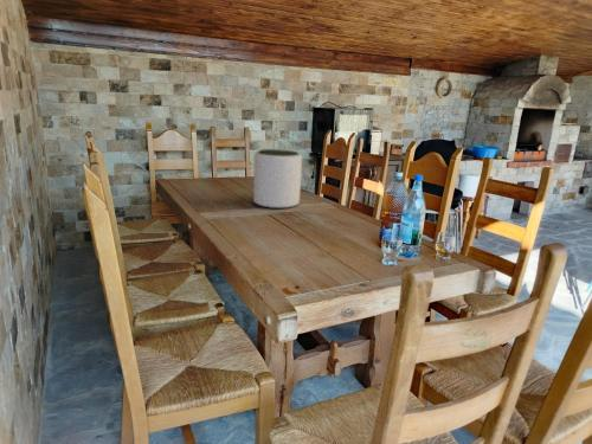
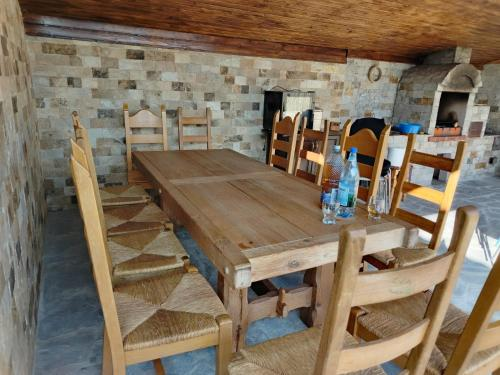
- plant pot (277, 178)
